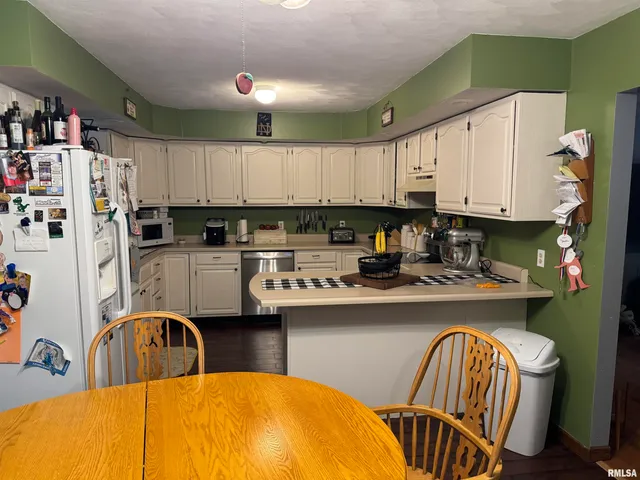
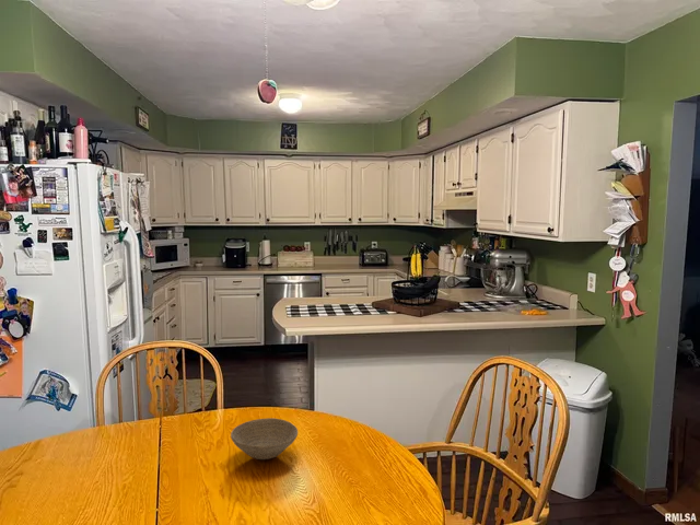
+ bowl (265, 443)
